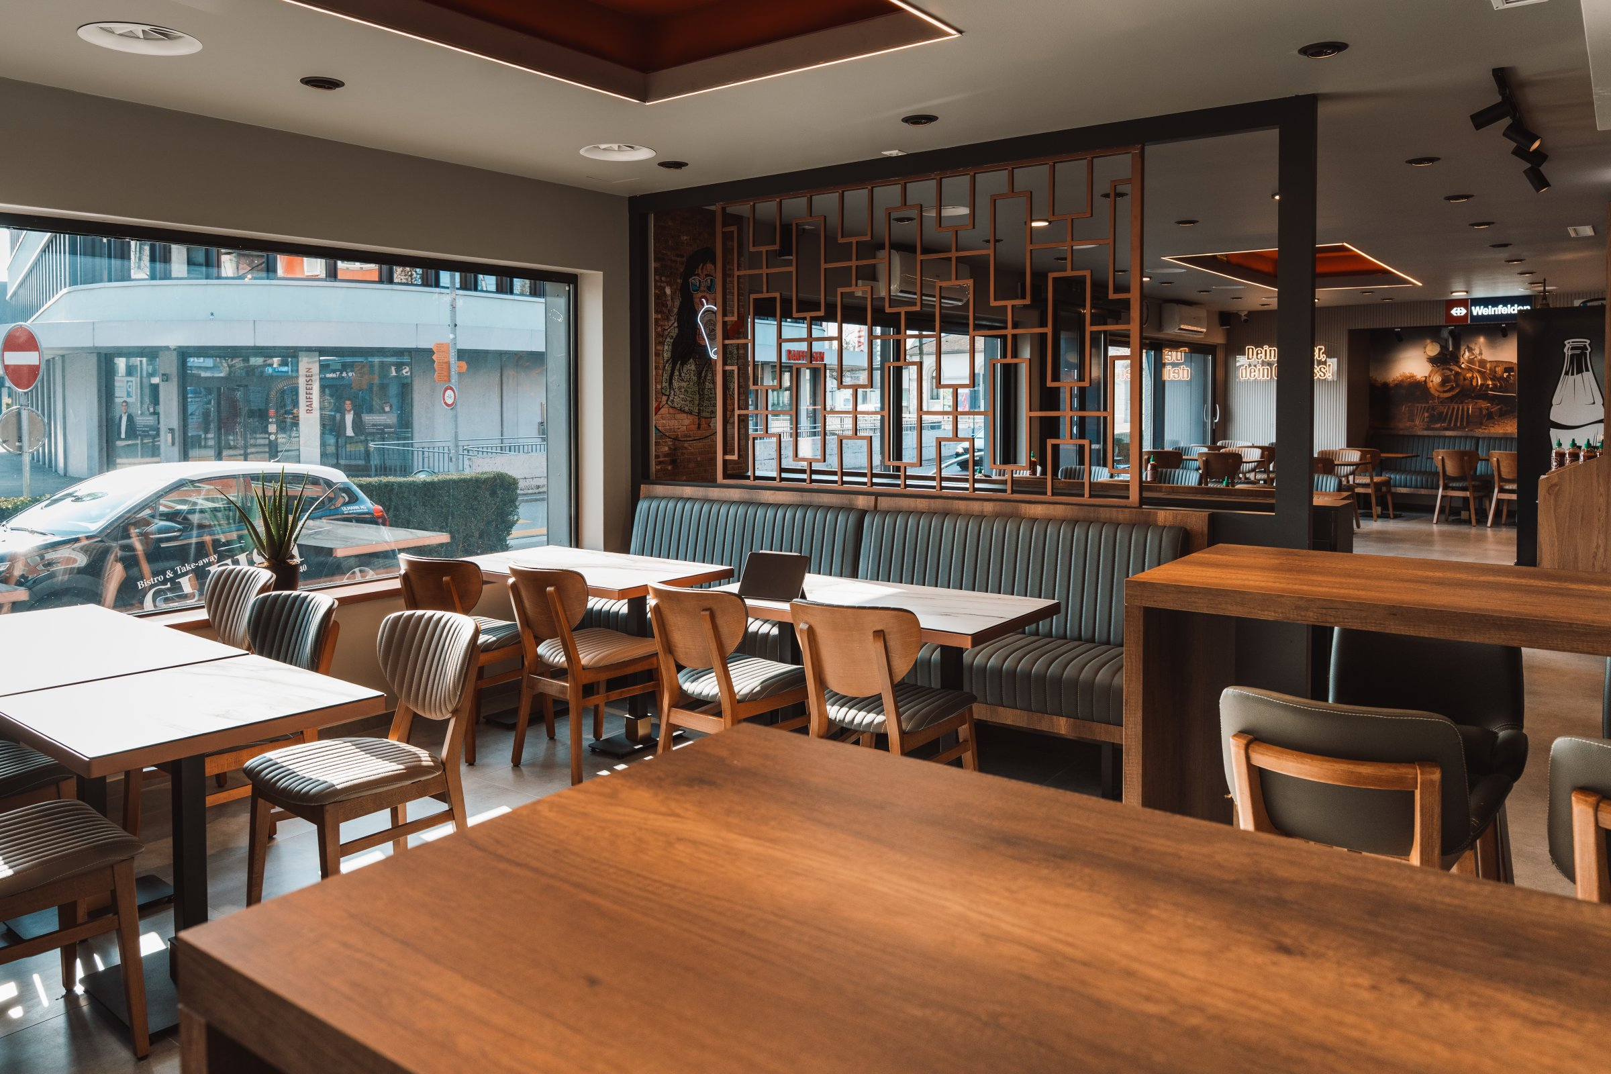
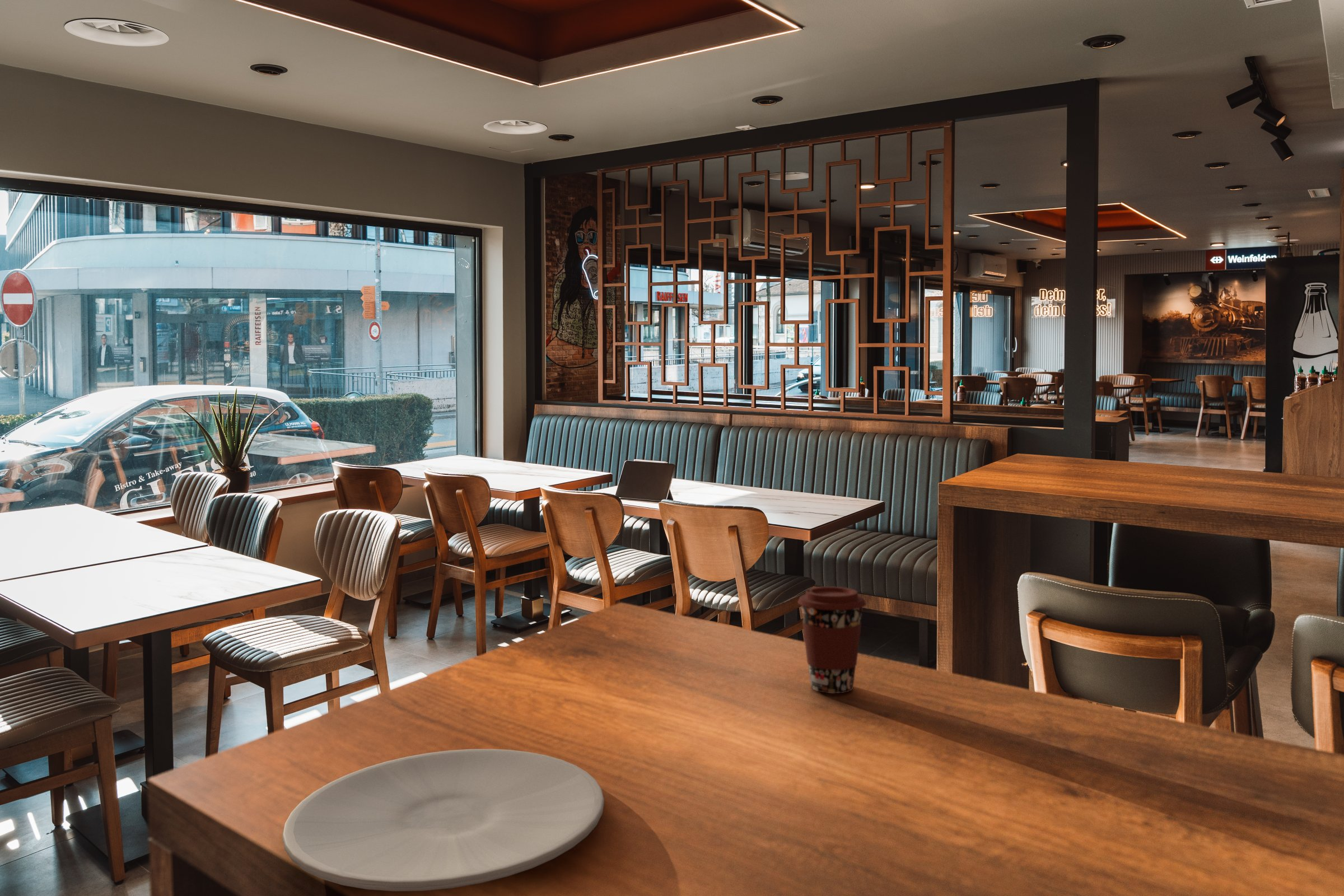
+ plate (450, 813)
+ coffee cup (832, 639)
